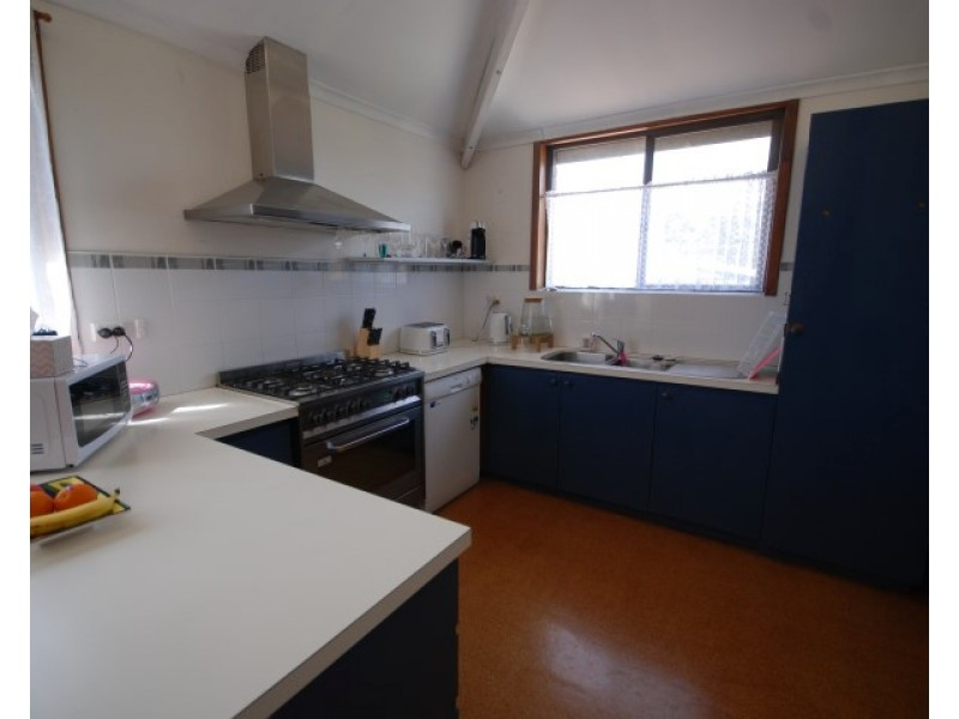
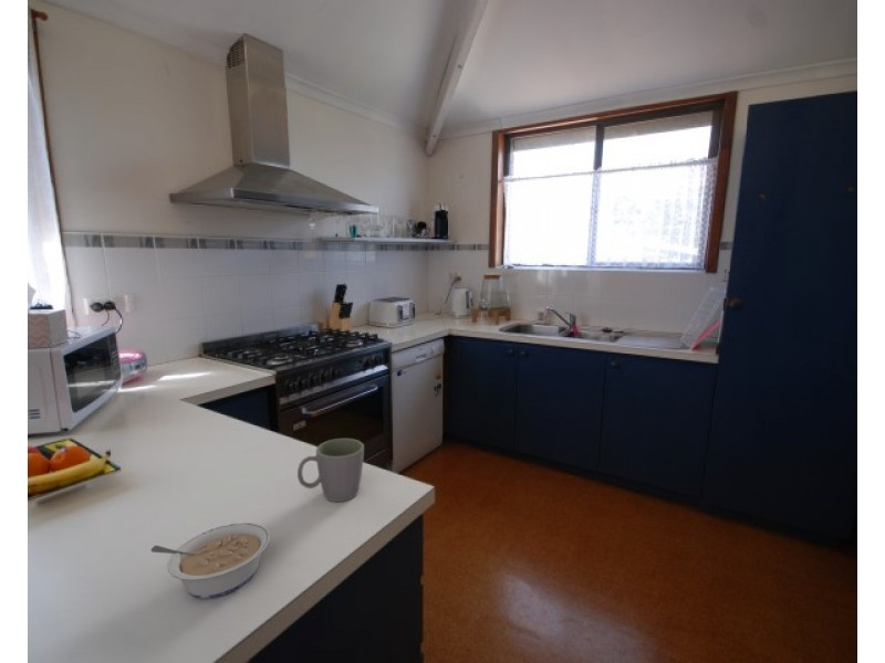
+ mug (331, 472)
+ legume (218, 560)
